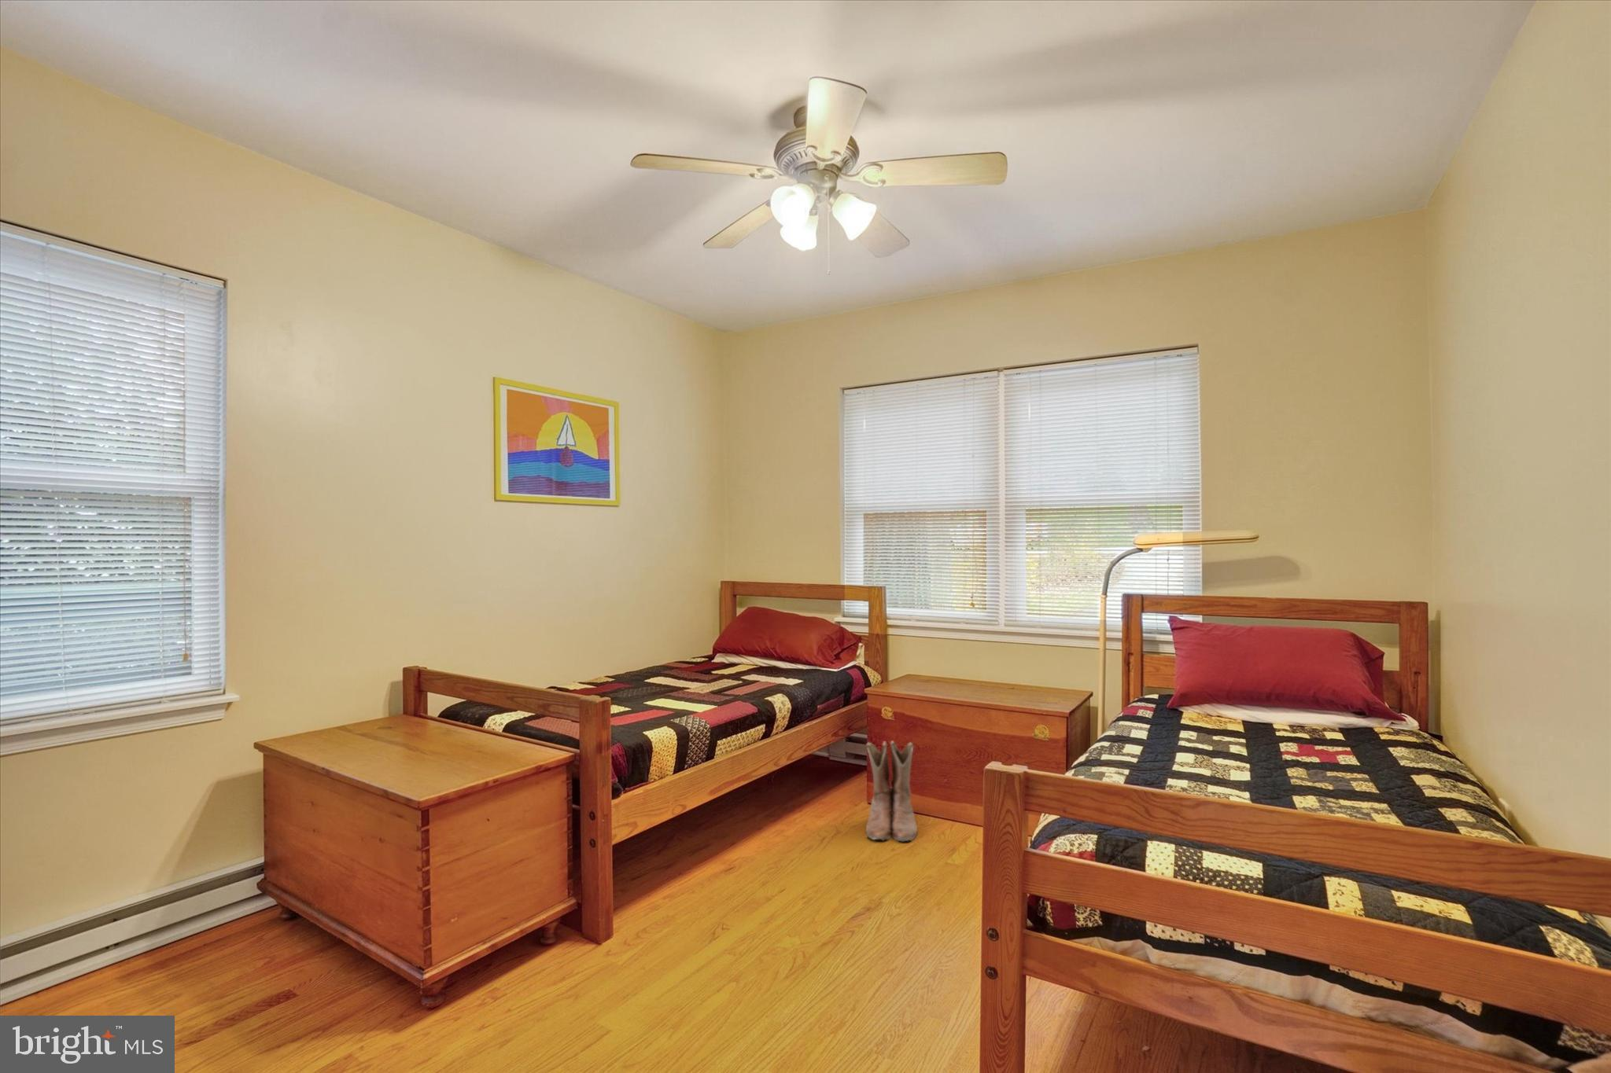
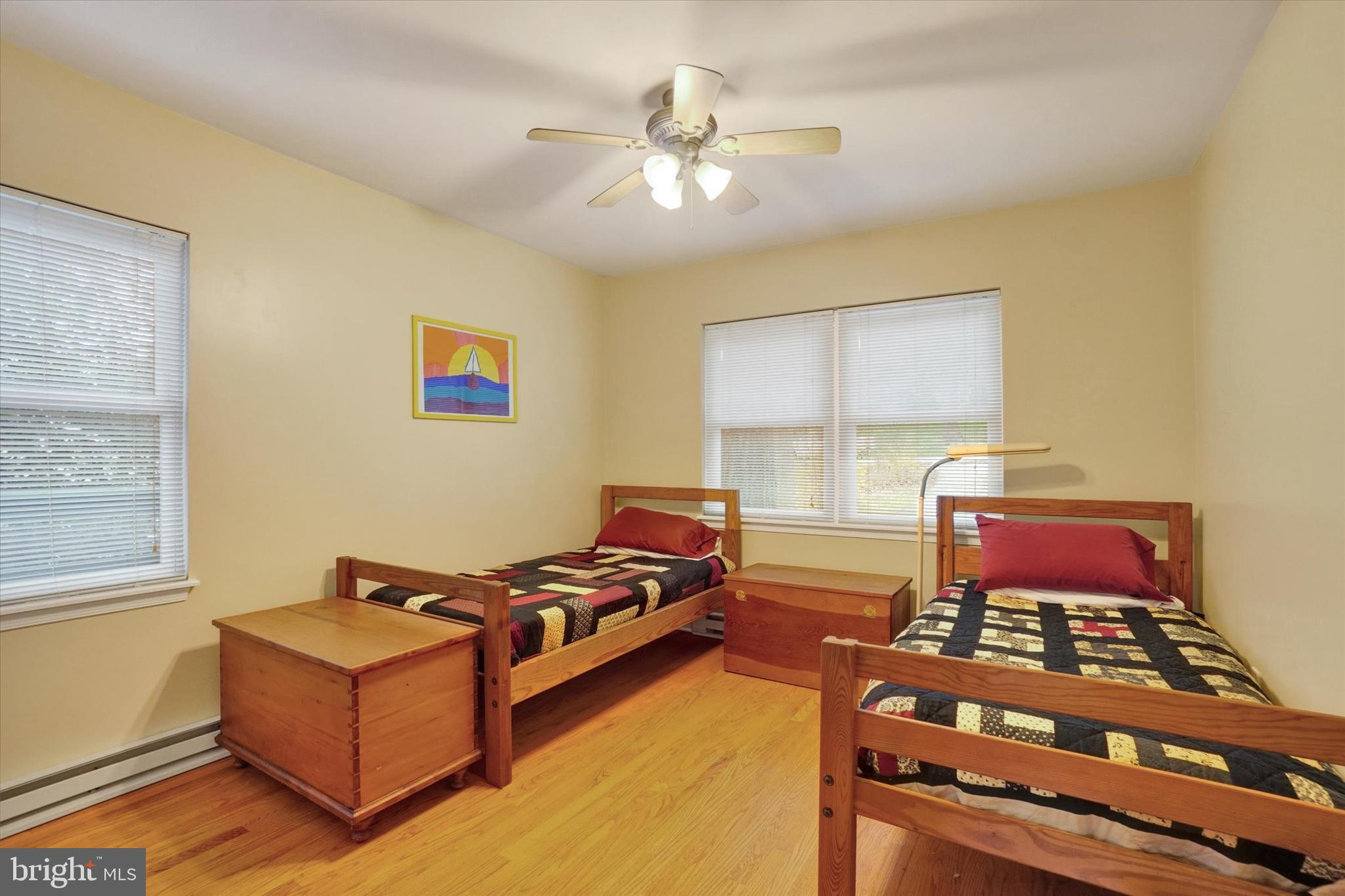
- boots (891, 786)
